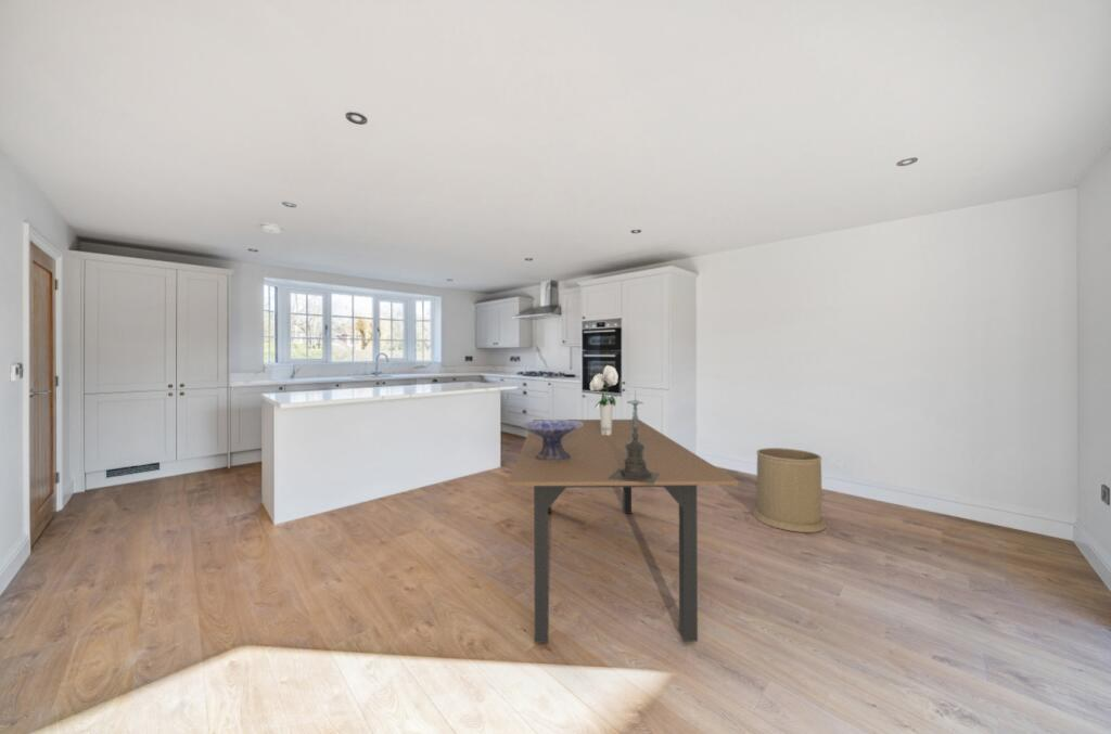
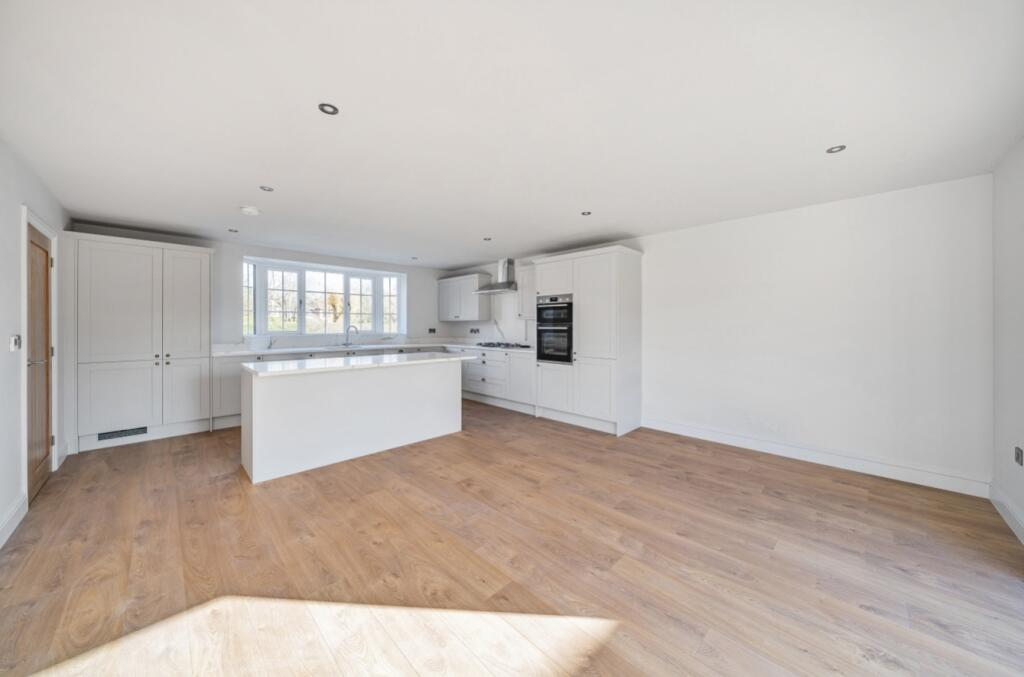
- bouquet (603, 399)
- decorative bowl (551, 439)
- candle holder (635, 432)
- dining table (598, 486)
- trash can (788, 486)
